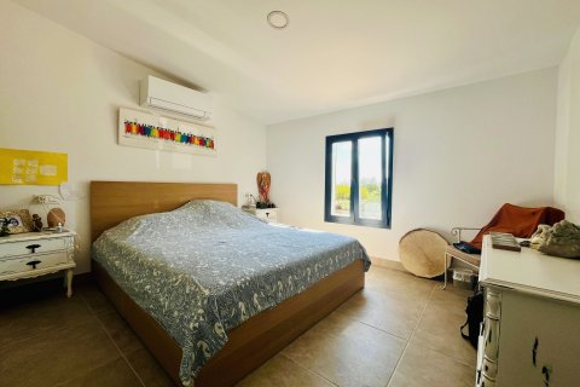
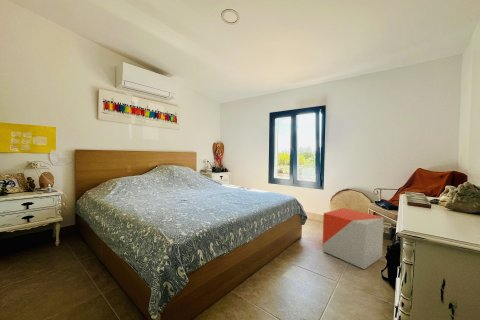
+ stool (352, 234)
